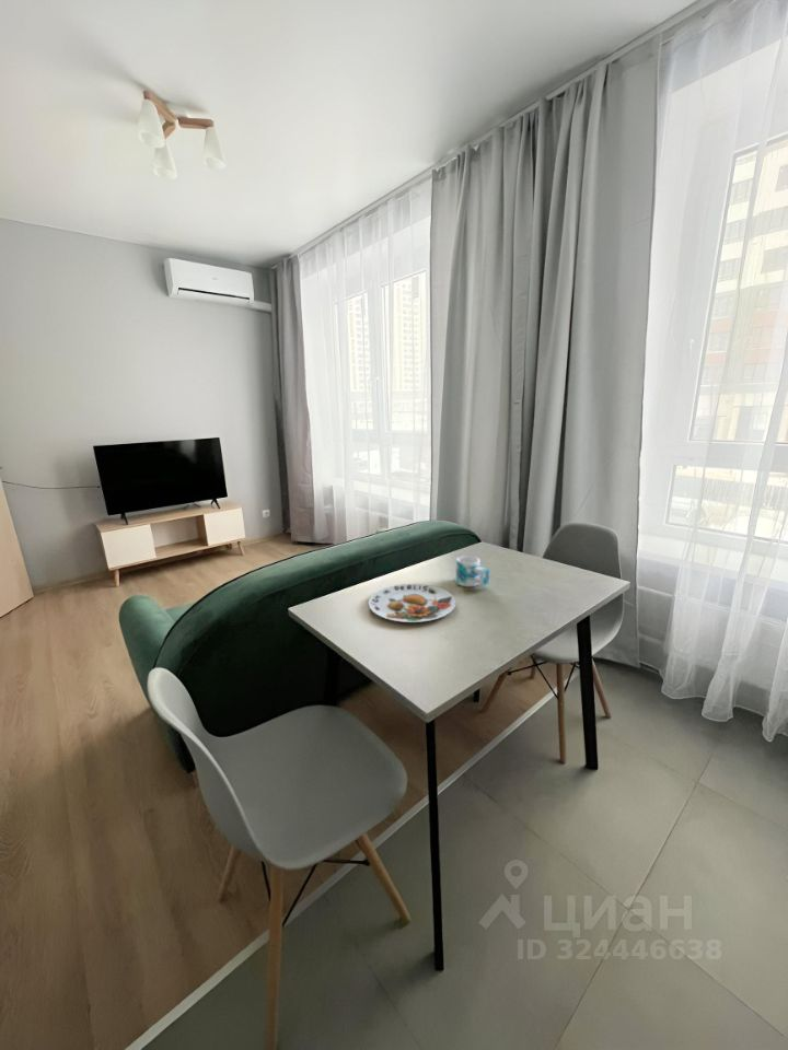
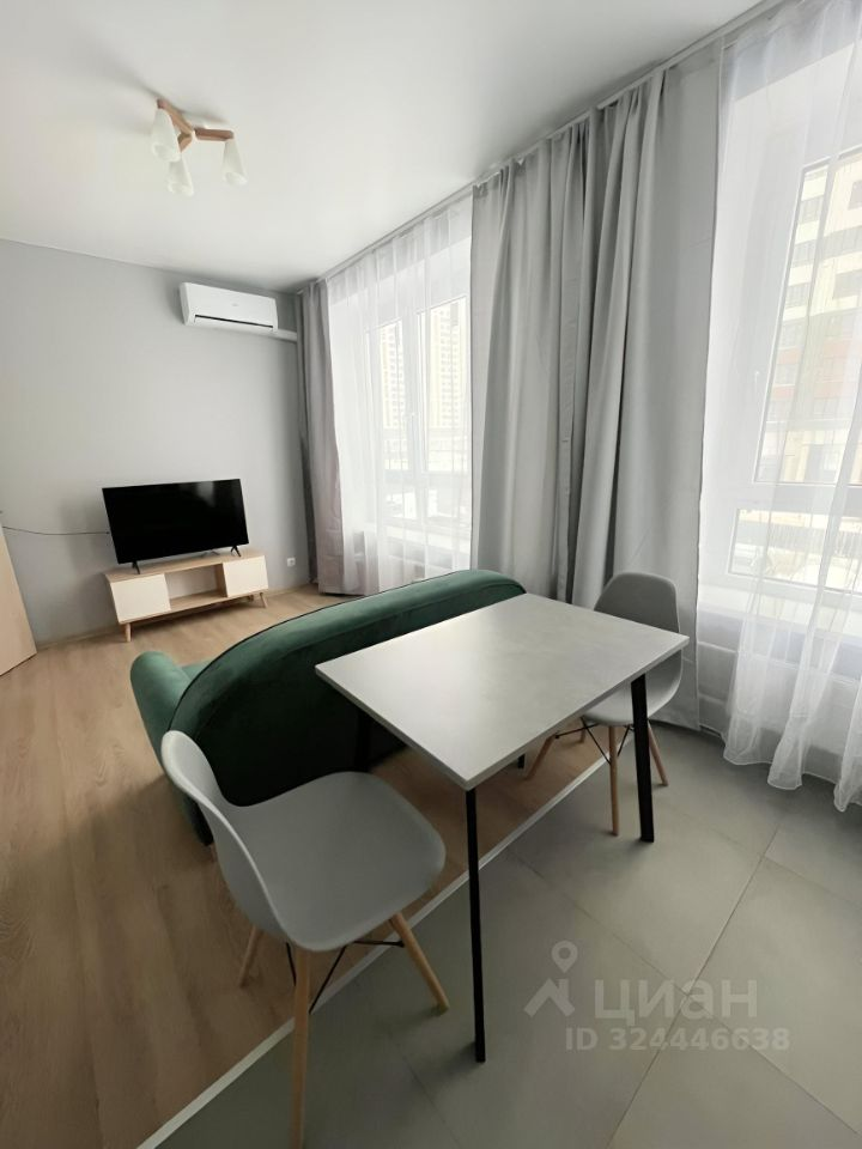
- mug (472, 572)
- plate (412, 602)
